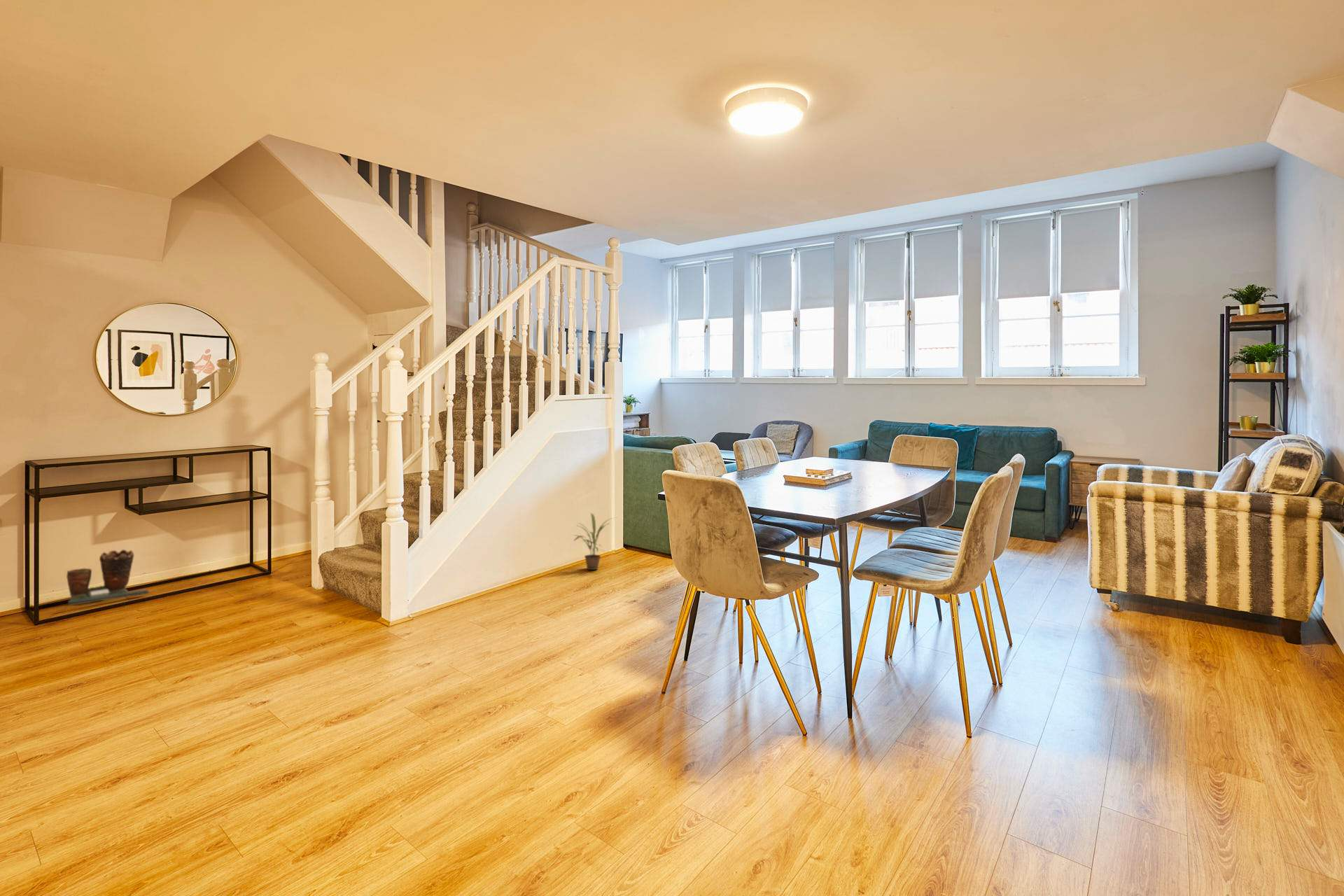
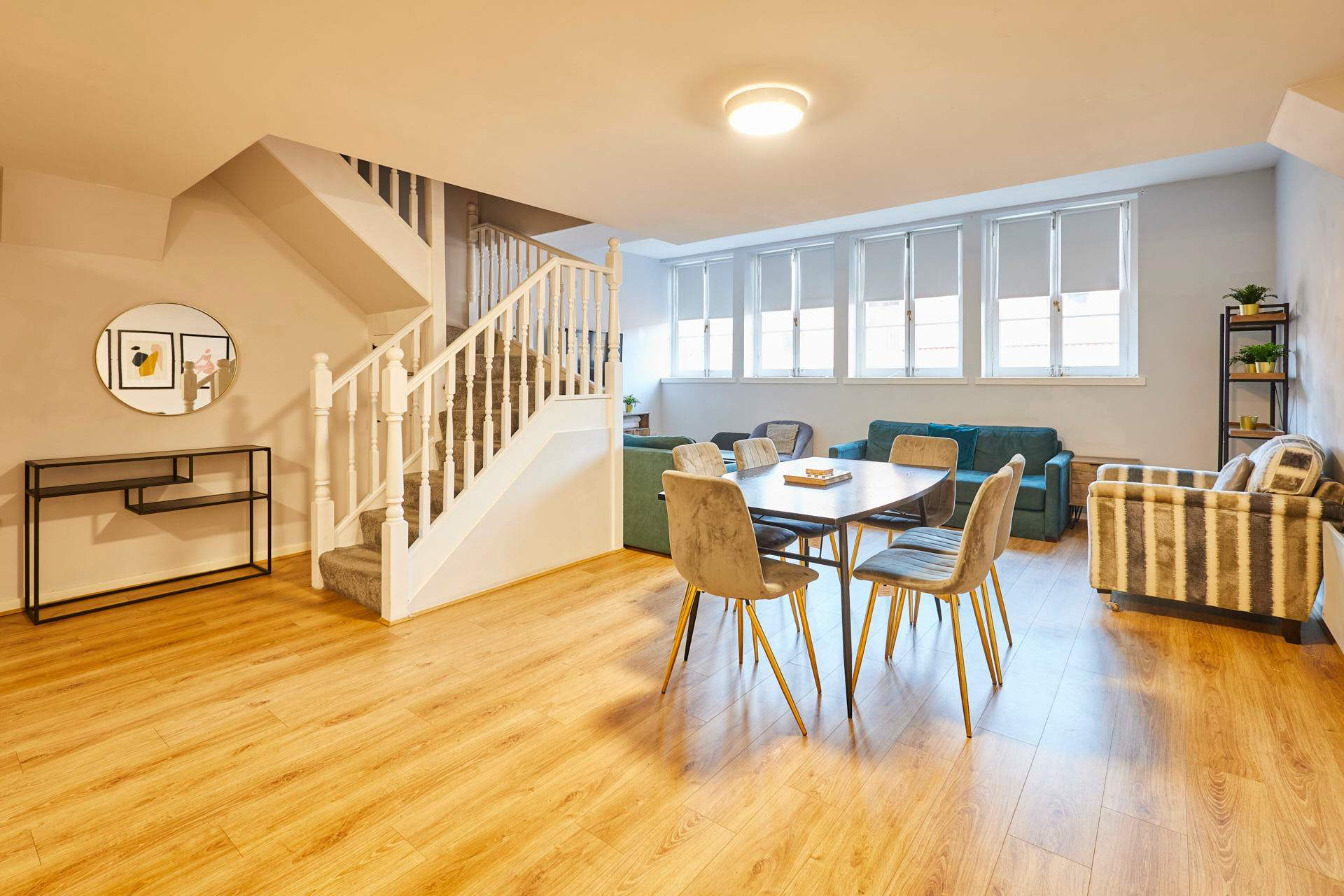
- clay pot (104, 575)
- potted plant (595, 542)
